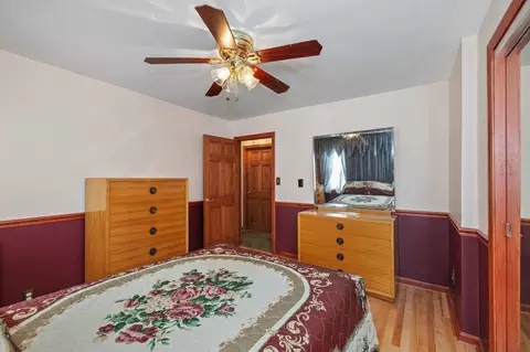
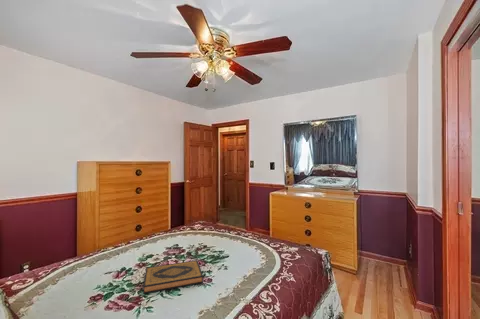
+ hardback book (173, 274)
